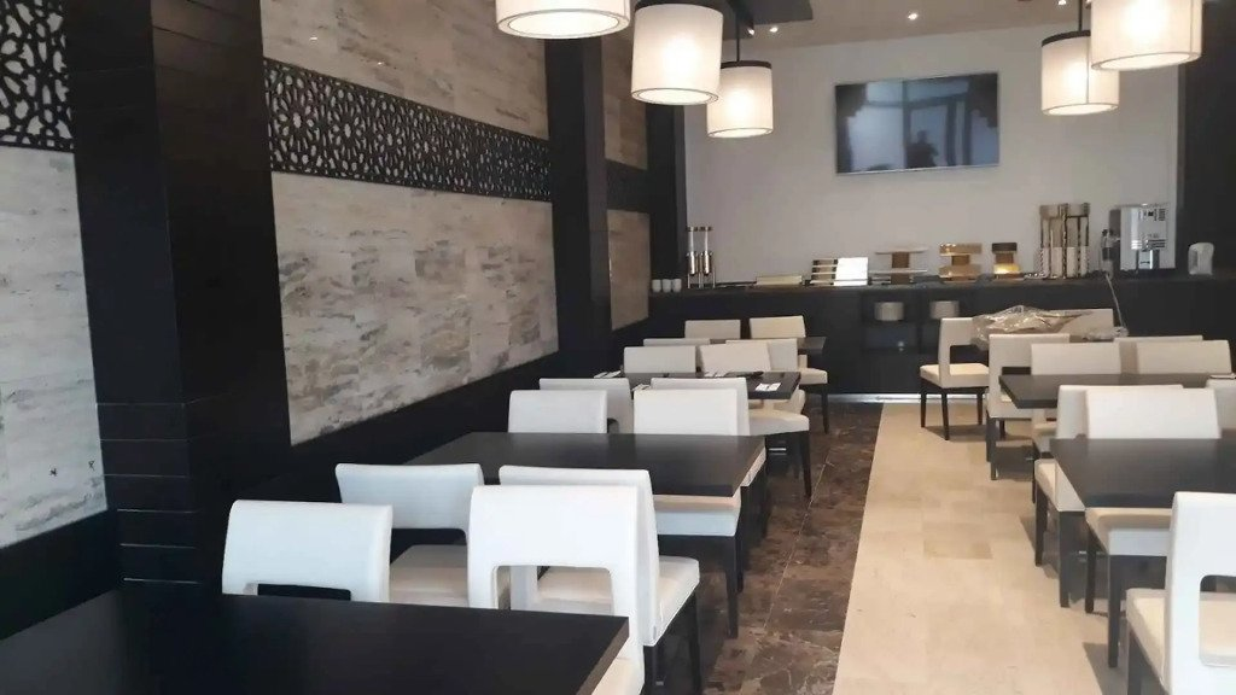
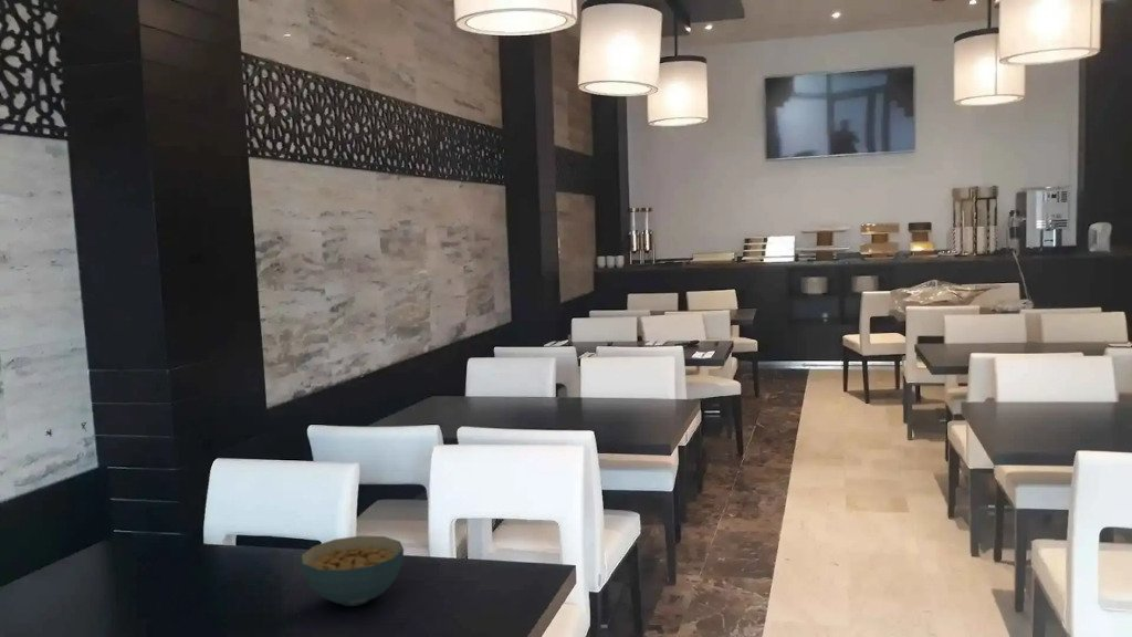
+ cereal bowl (354, 575)
